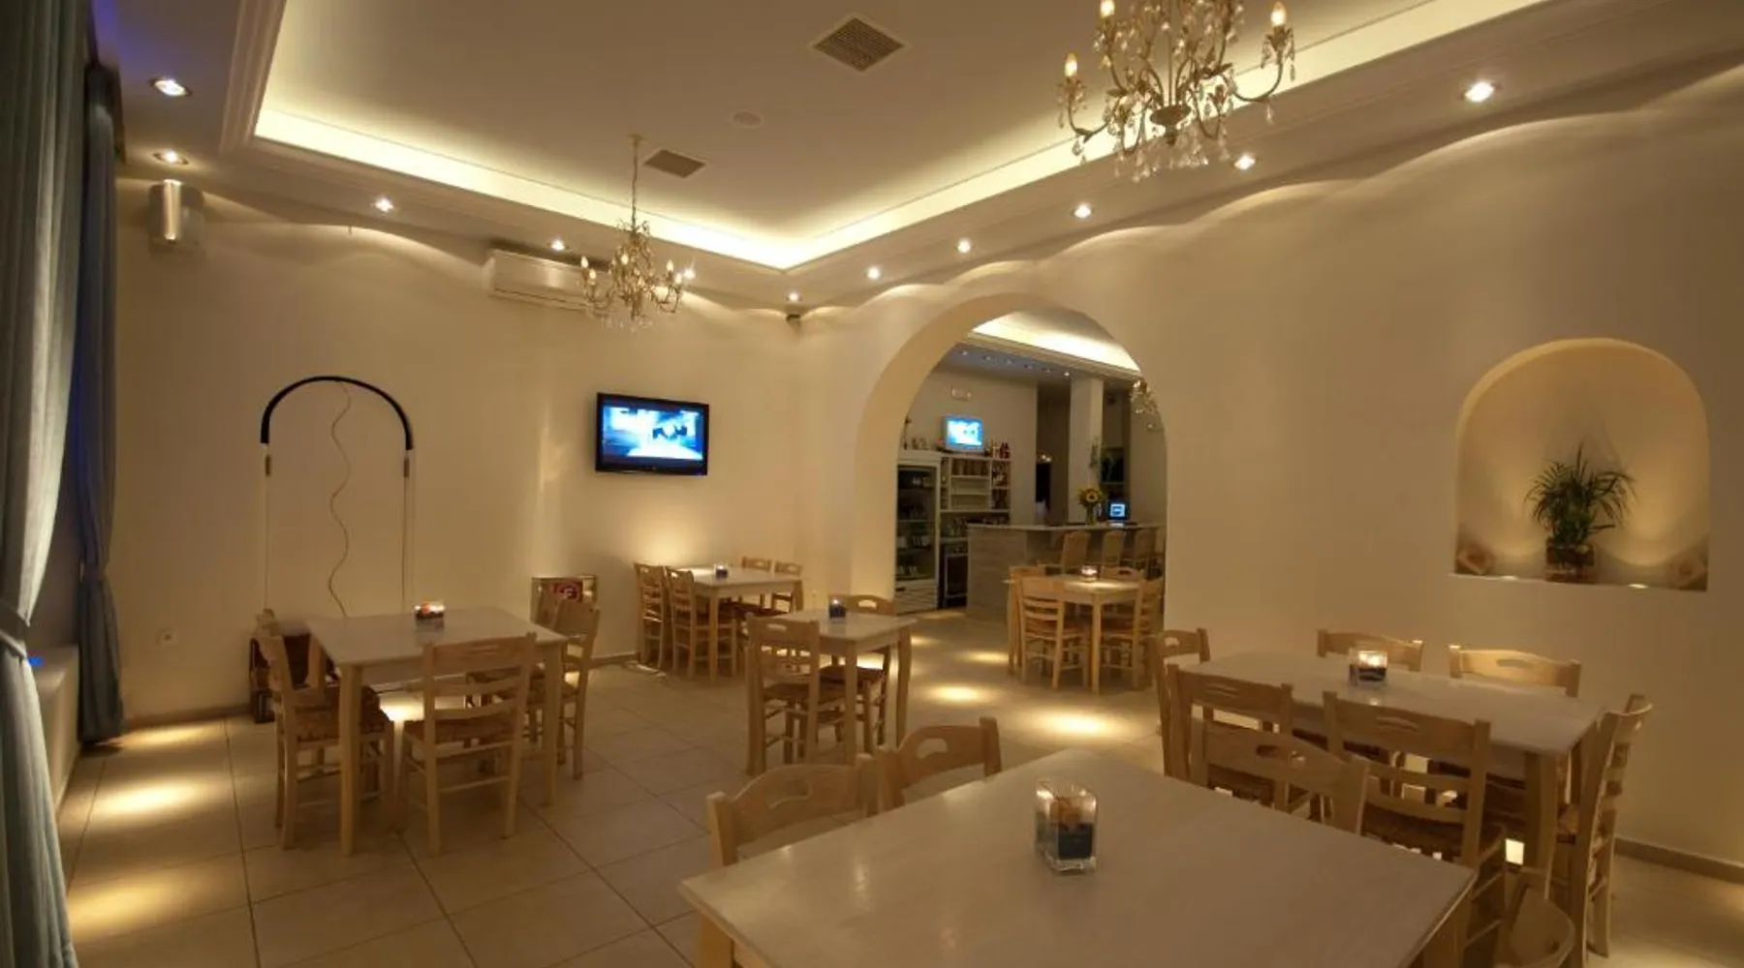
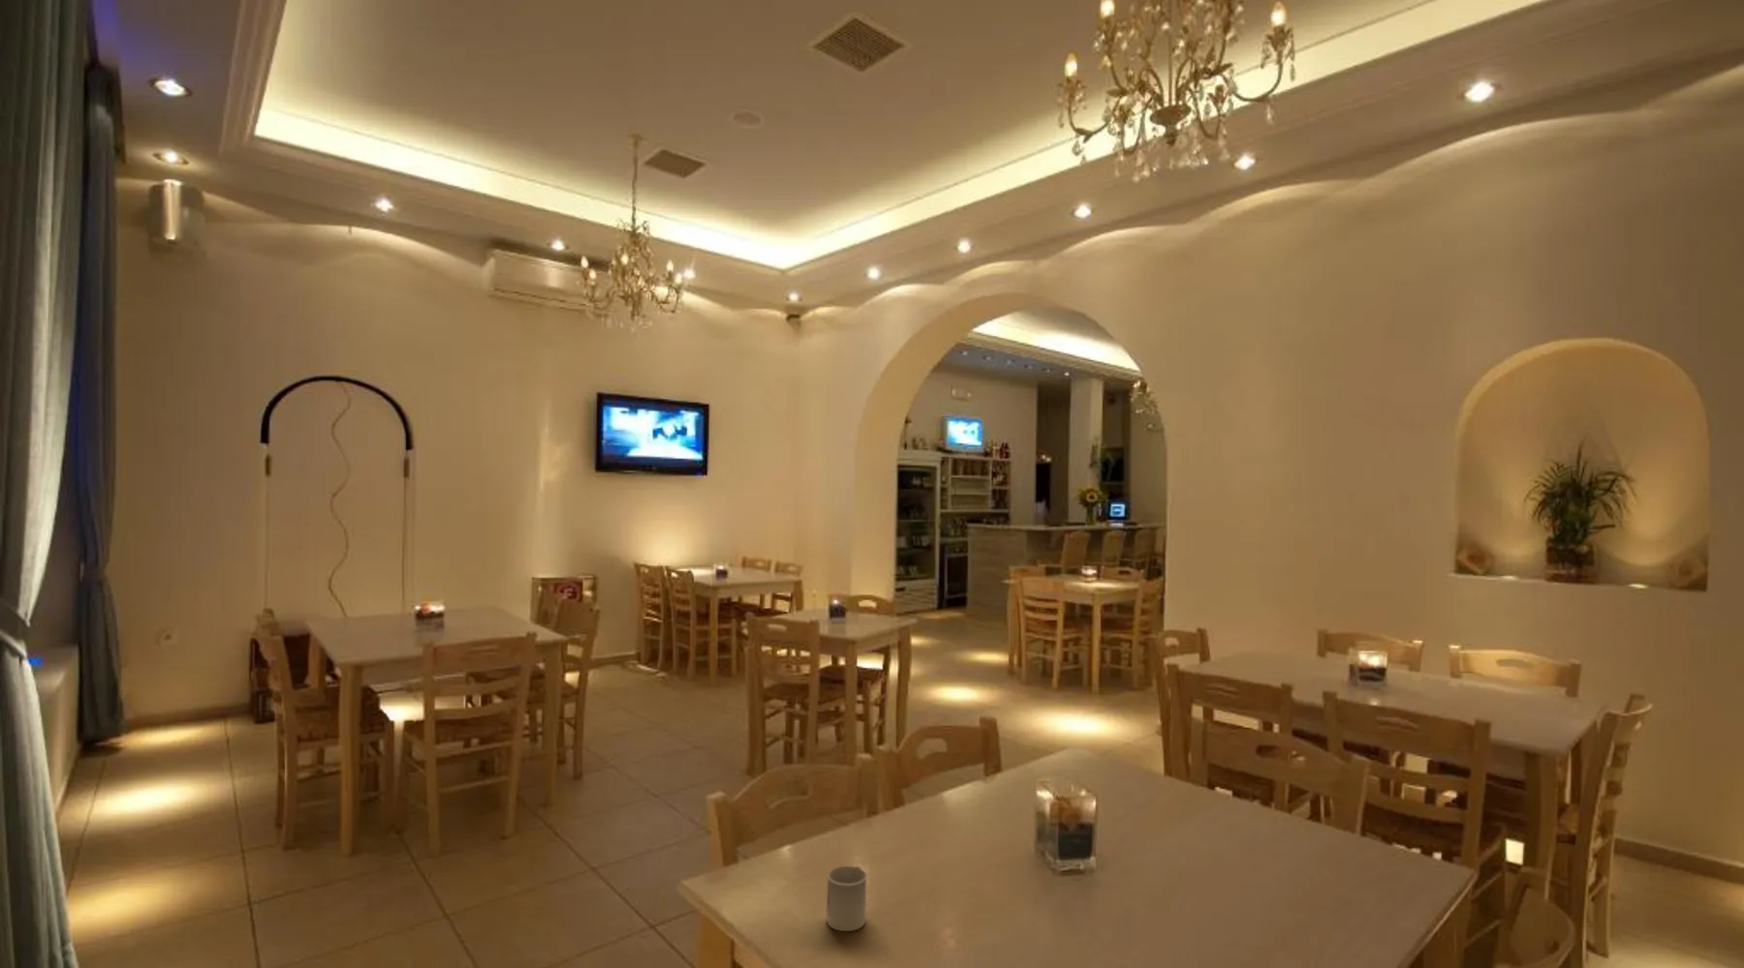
+ cup (849, 893)
